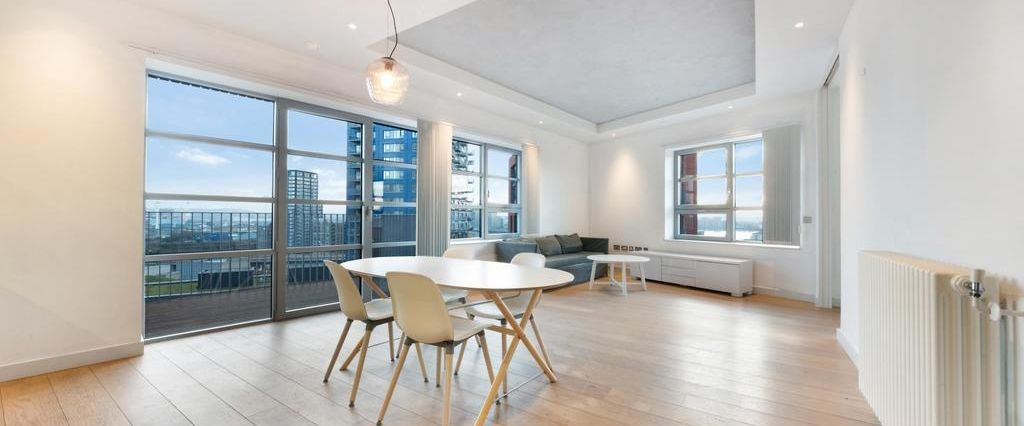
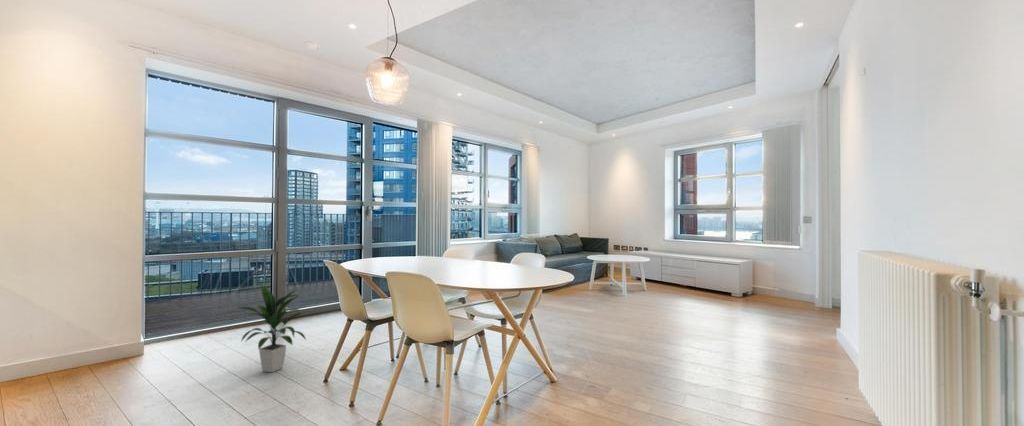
+ indoor plant (276, 326)
